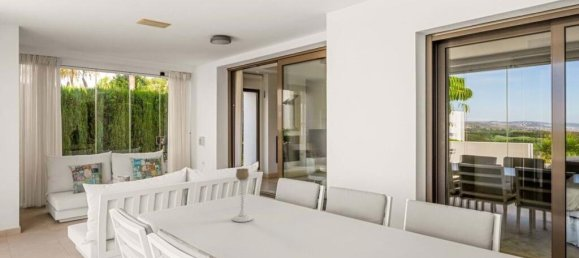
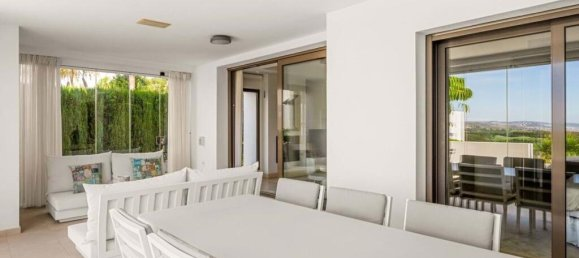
- candle holder (242, 194)
